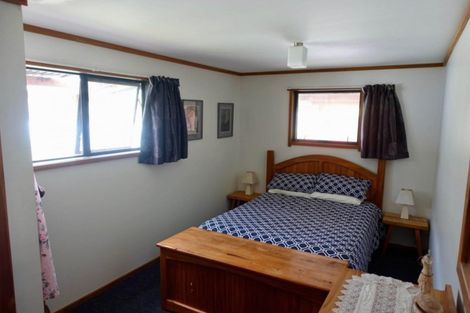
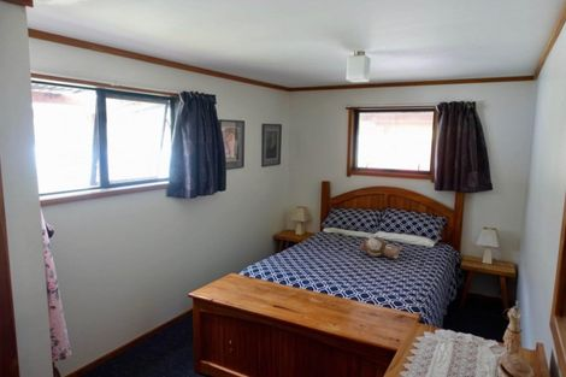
+ teddy bear (379, 247)
